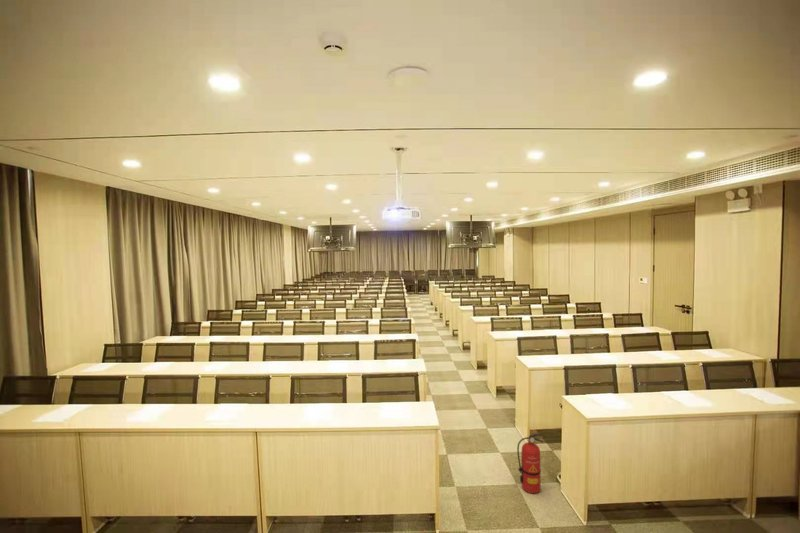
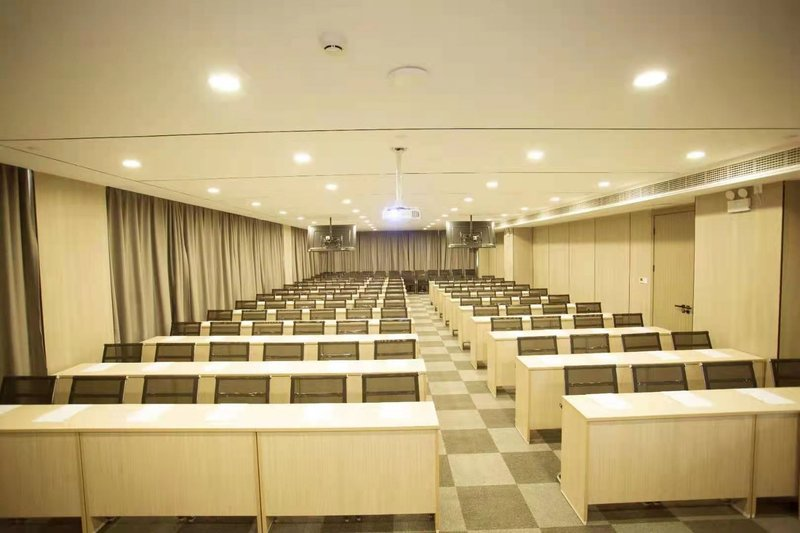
- fire extinguisher (530, 461)
